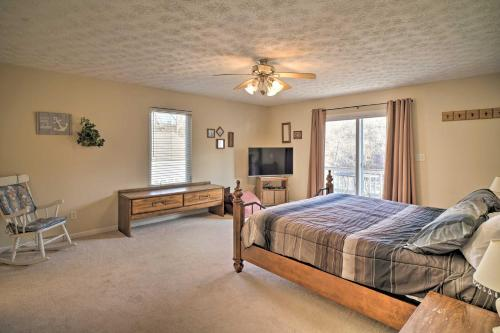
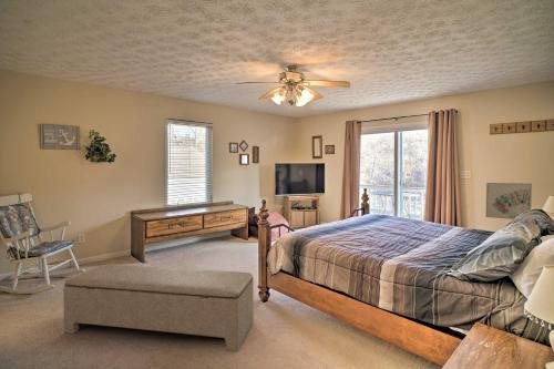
+ wall art (507, 201)
+ bench (162, 300)
